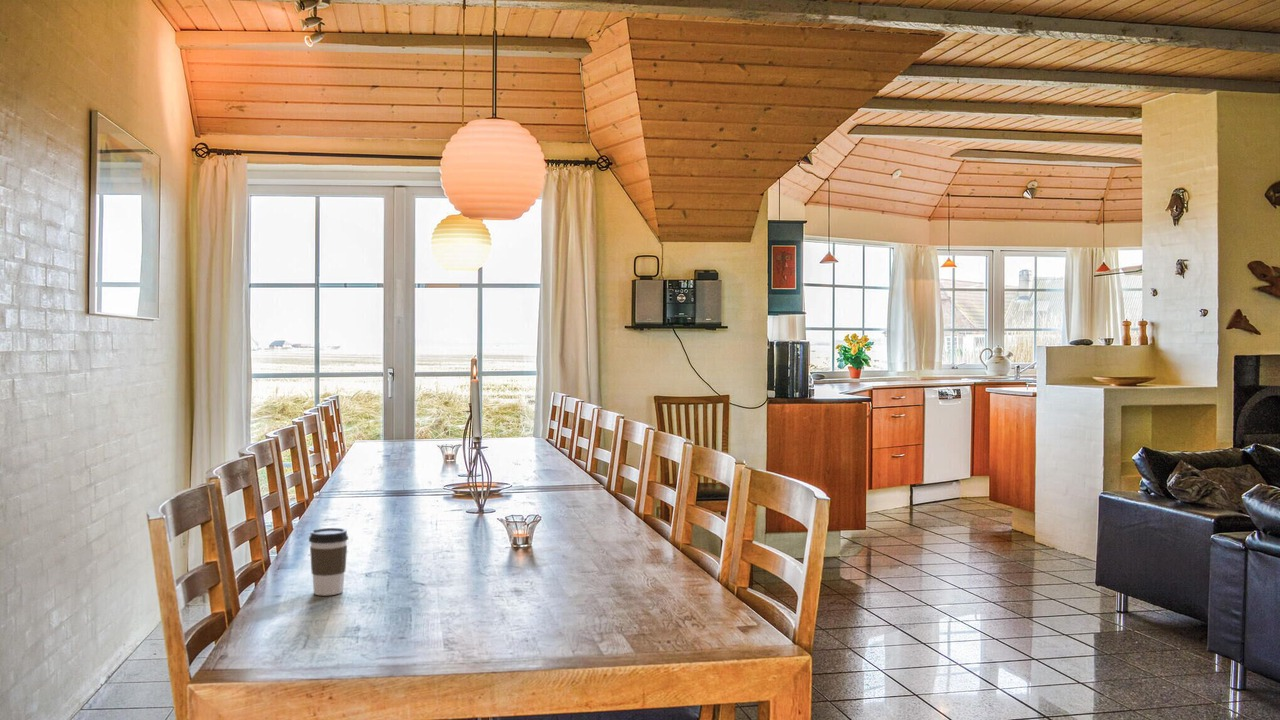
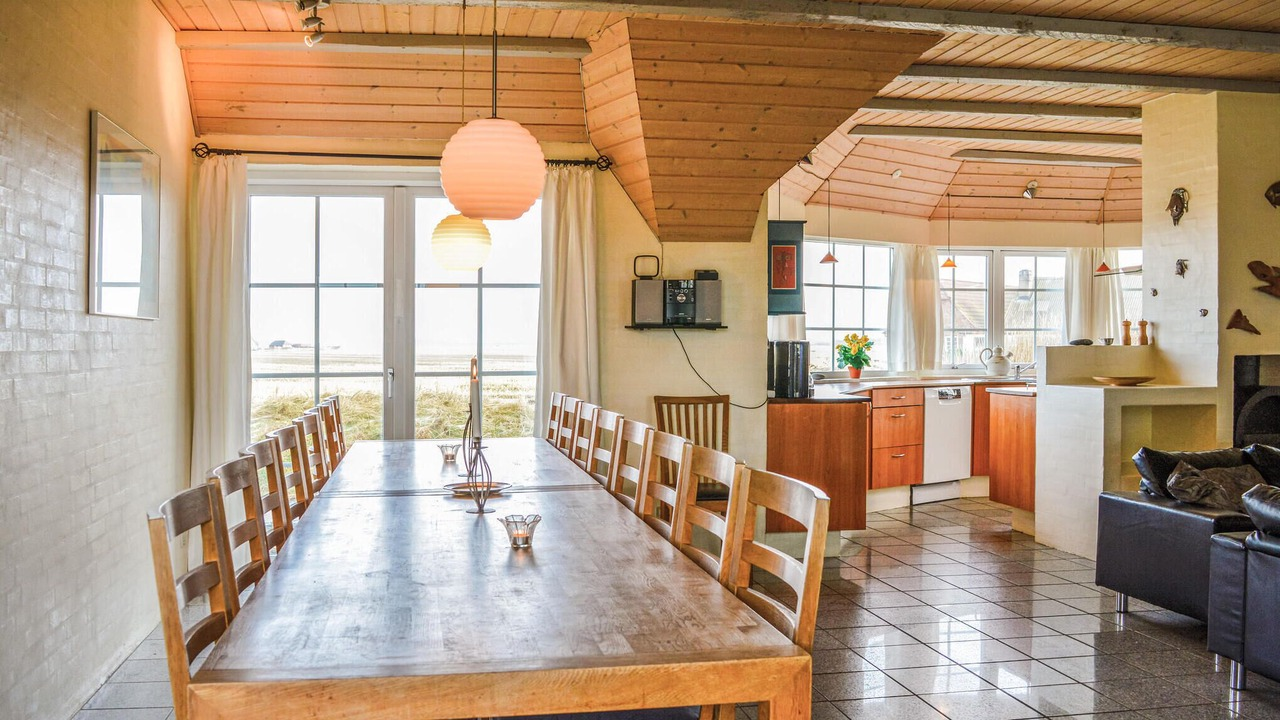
- coffee cup (328, 561)
